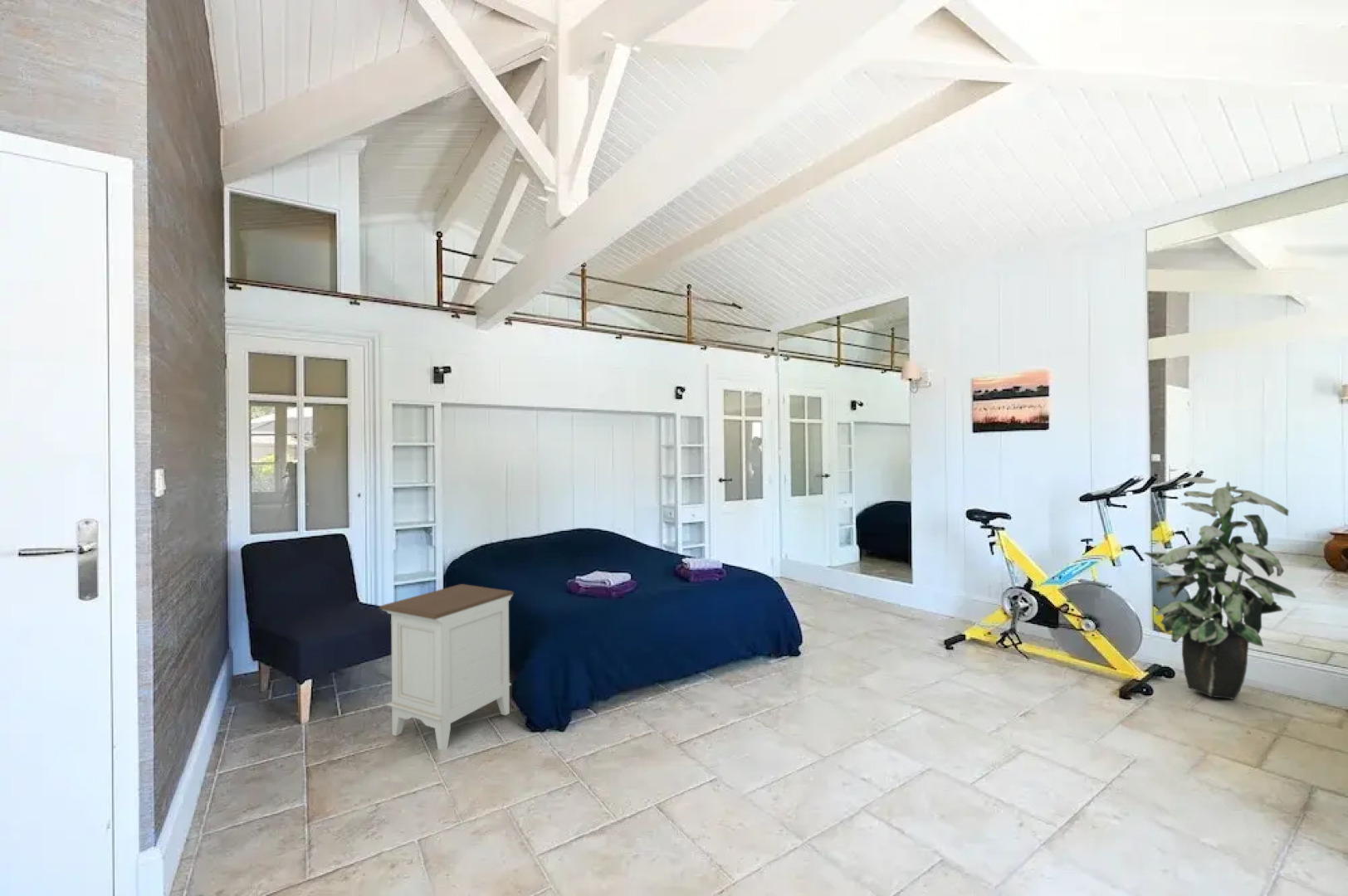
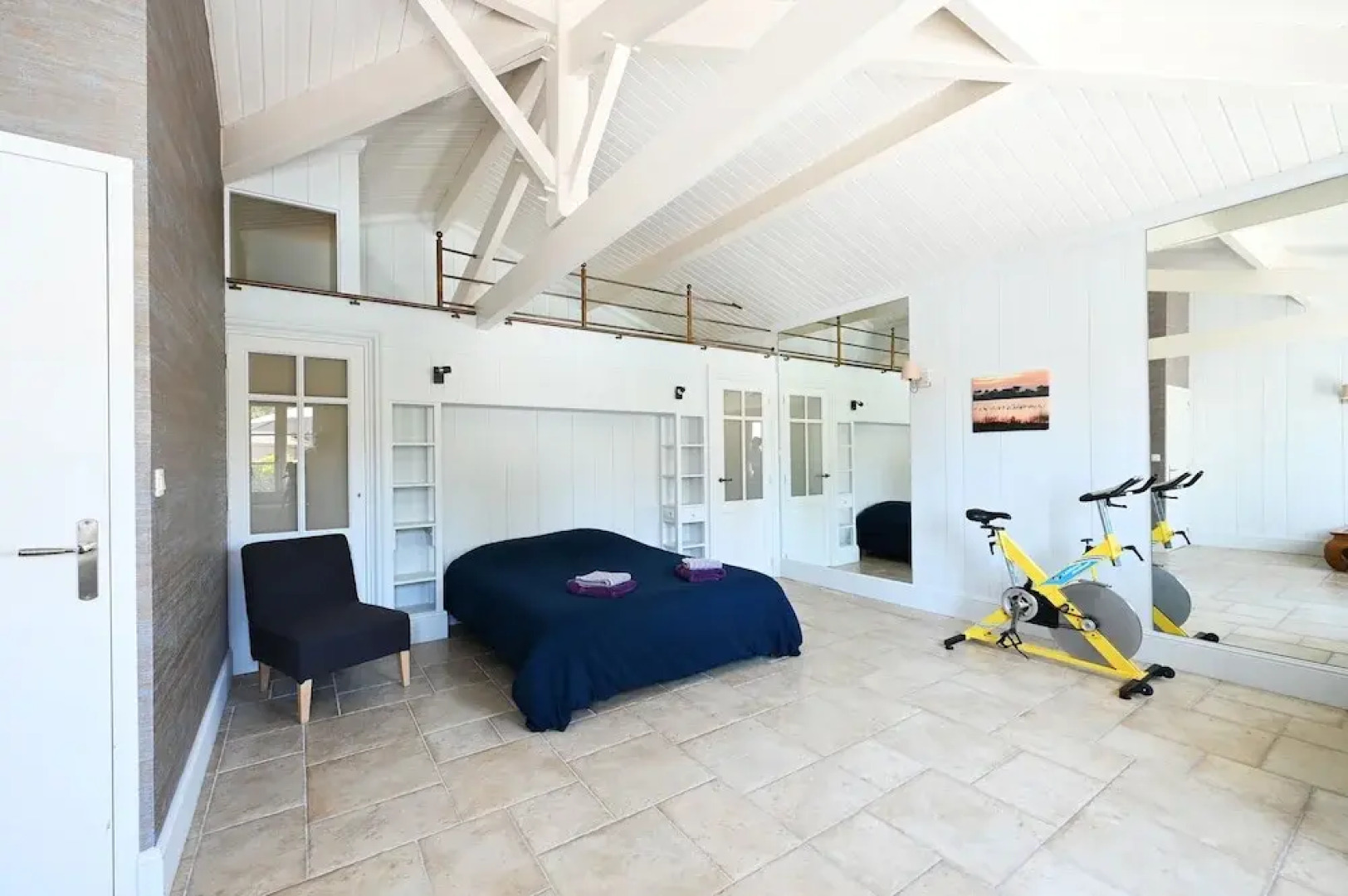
- nightstand (449, 660)
- indoor plant (1212, 584)
